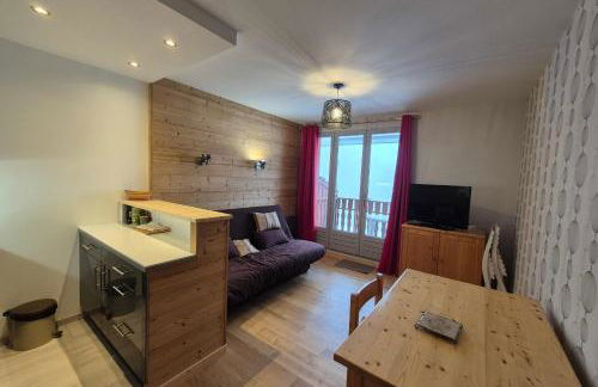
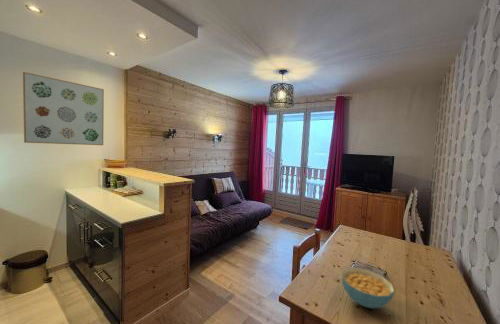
+ wall art (68, 113)
+ cereal bowl (365, 291)
